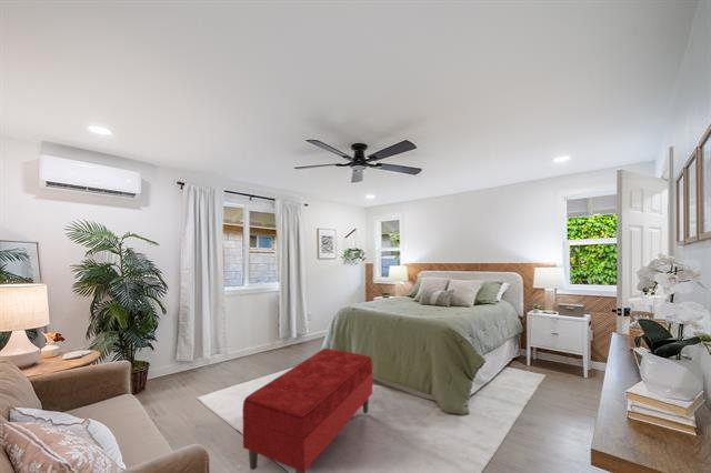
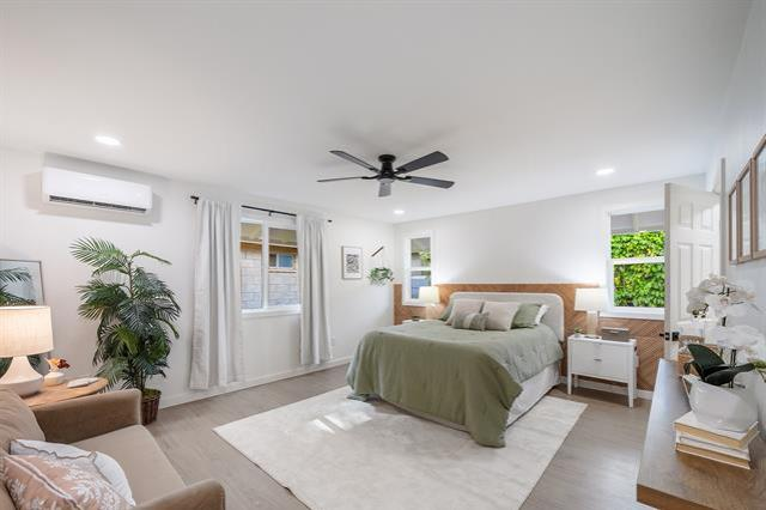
- bench (317, 405)
